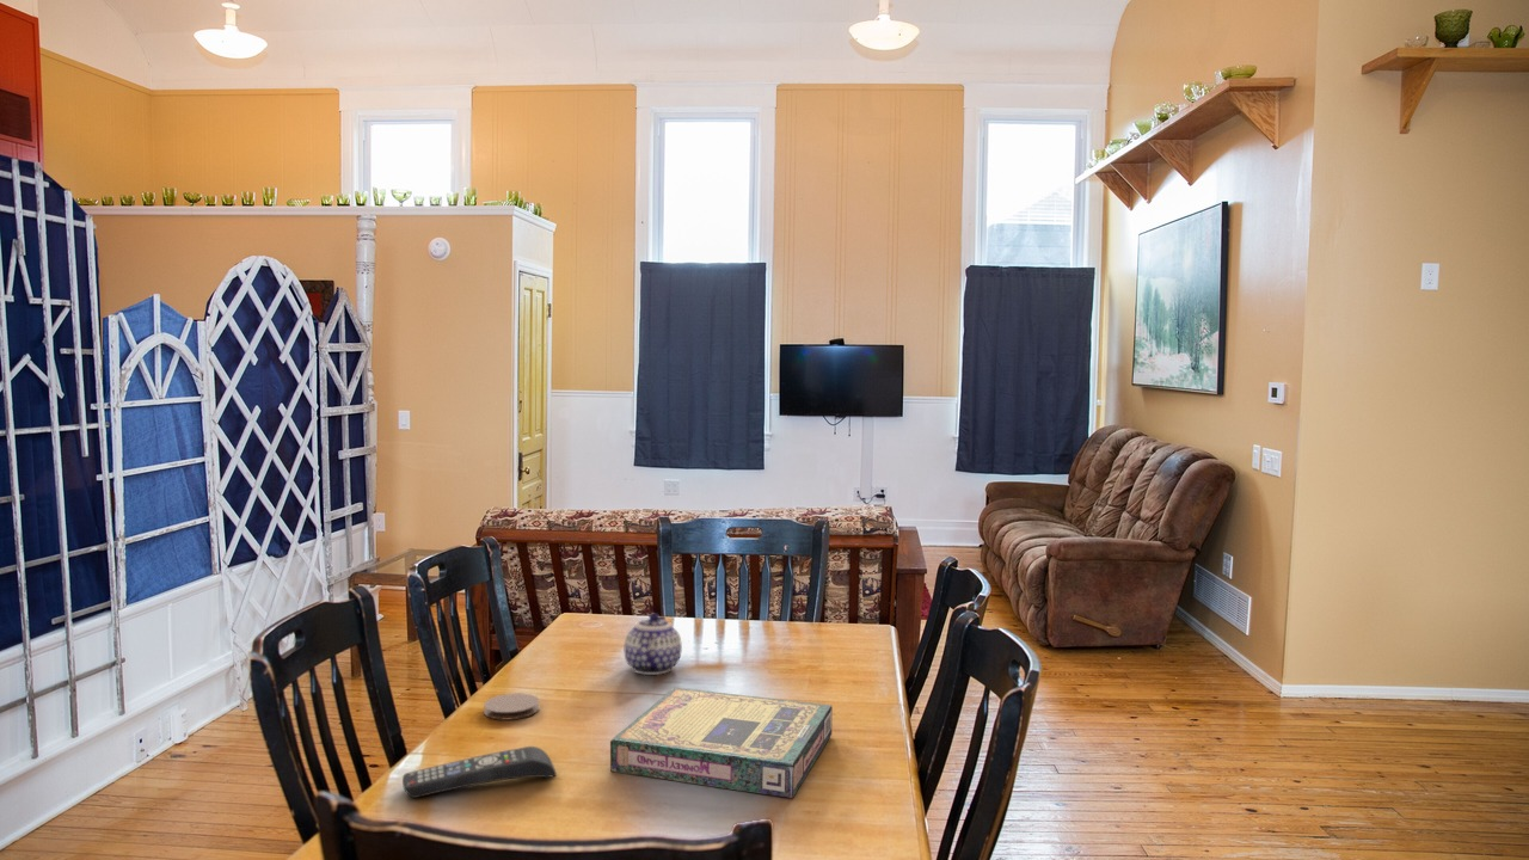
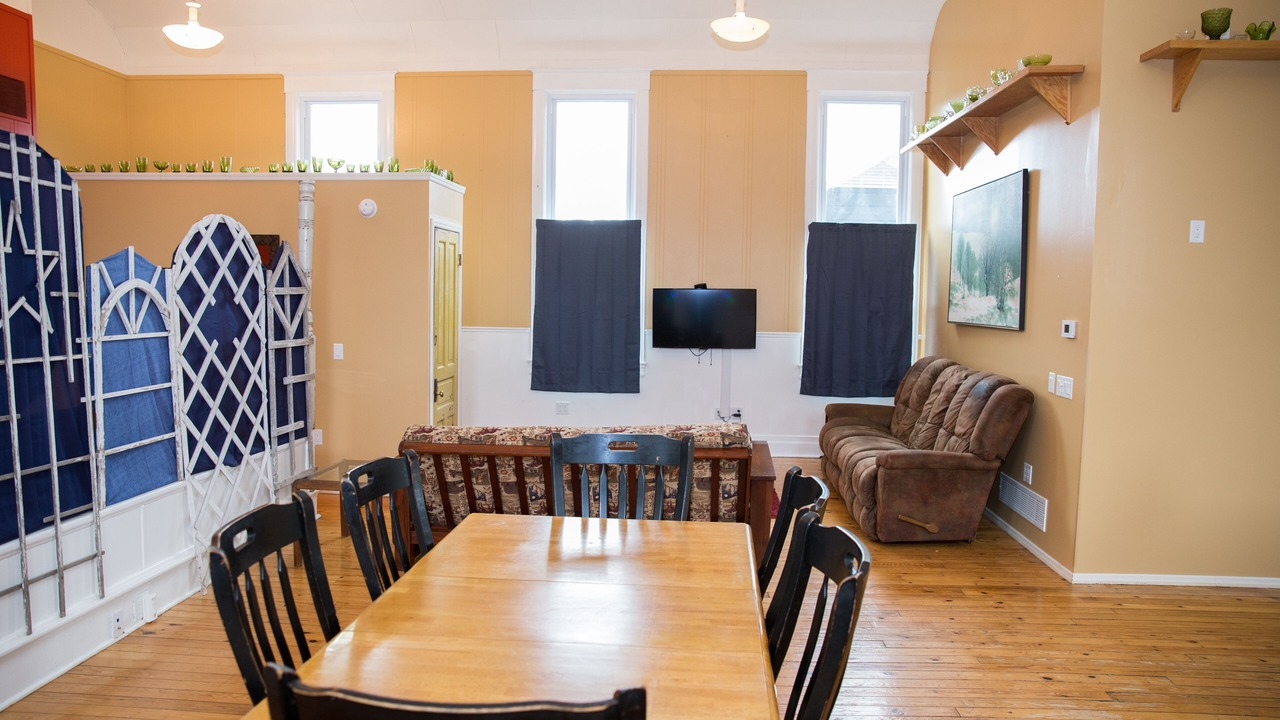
- video game box (726, 736)
- teapot (652, 640)
- remote control (480, 770)
- coaster (511, 706)
